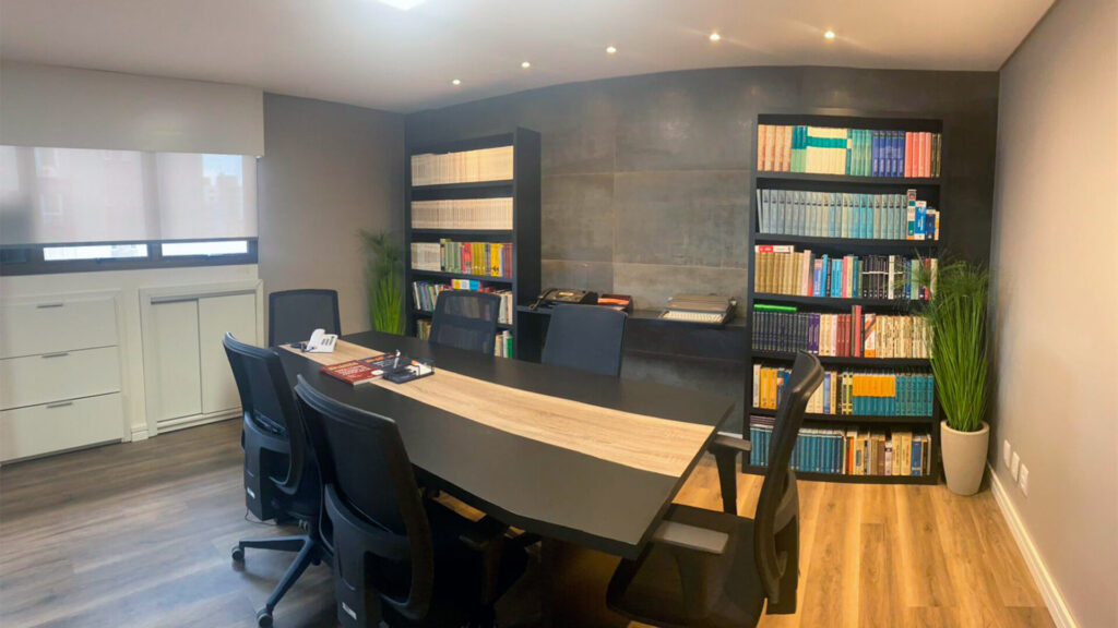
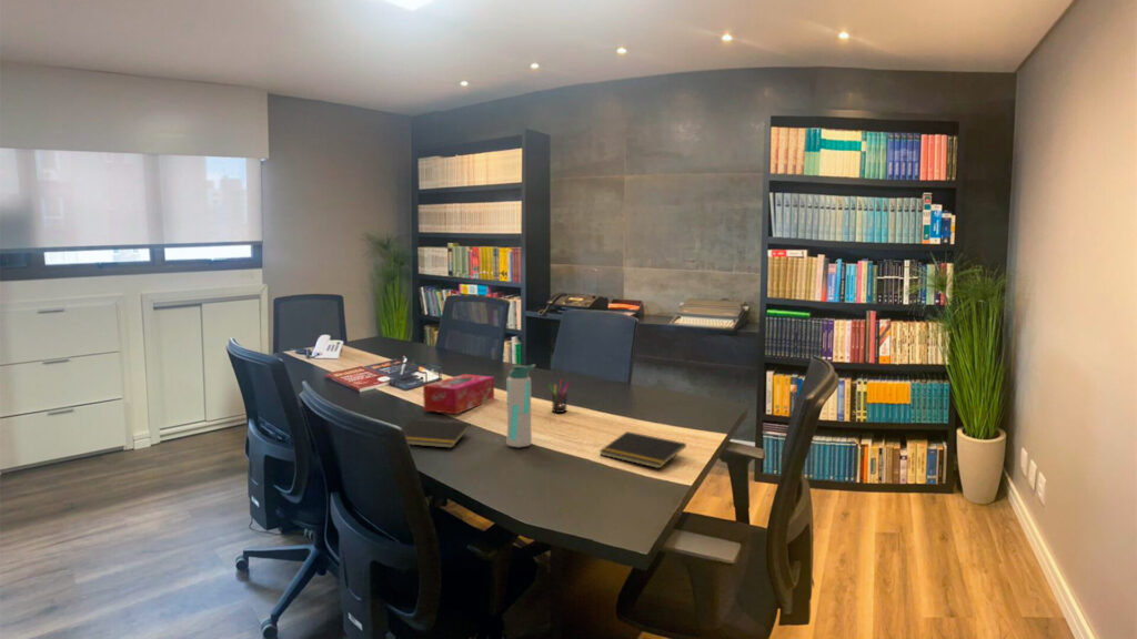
+ water bottle (521, 404)
+ tissue box (460, 393)
+ pen holder (557, 395)
+ notepad (642, 448)
+ notepad (431, 433)
